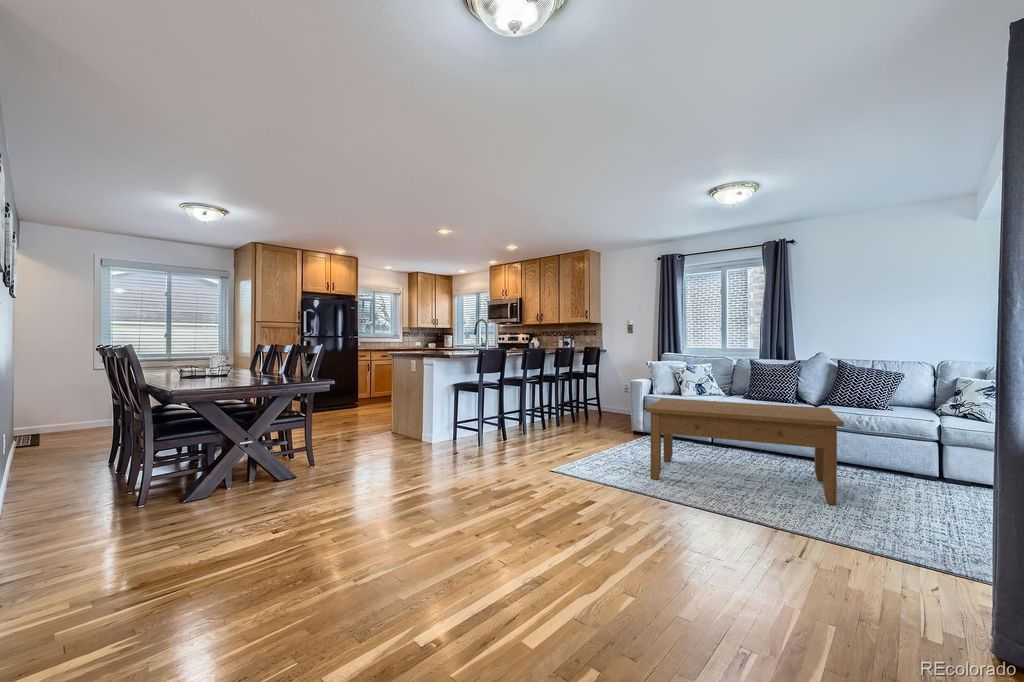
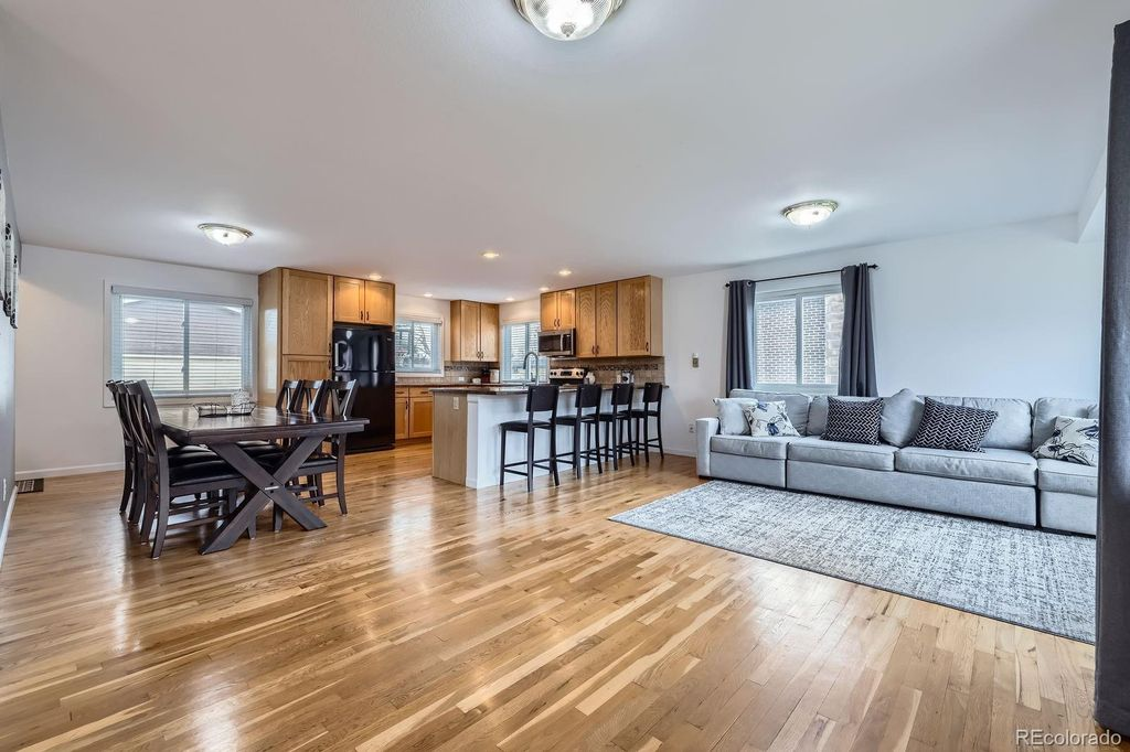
- coffee table (739, 440)
